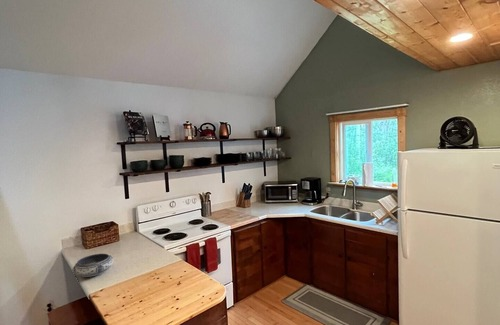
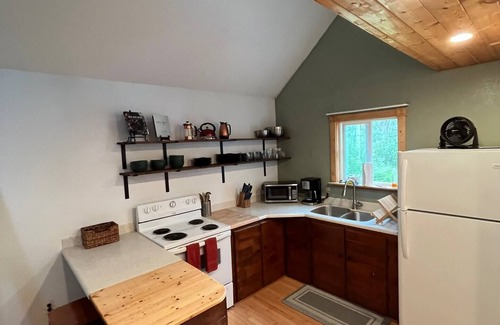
- bowl (93, 266)
